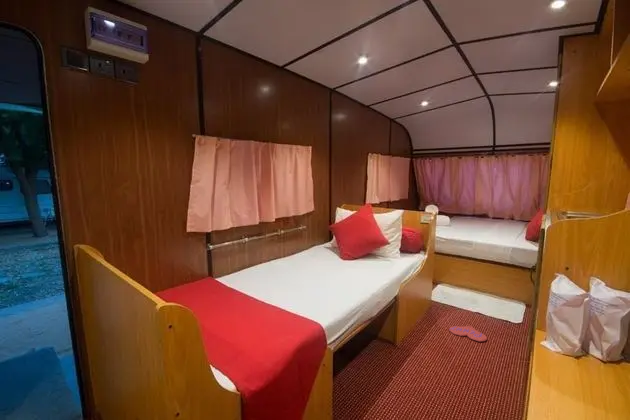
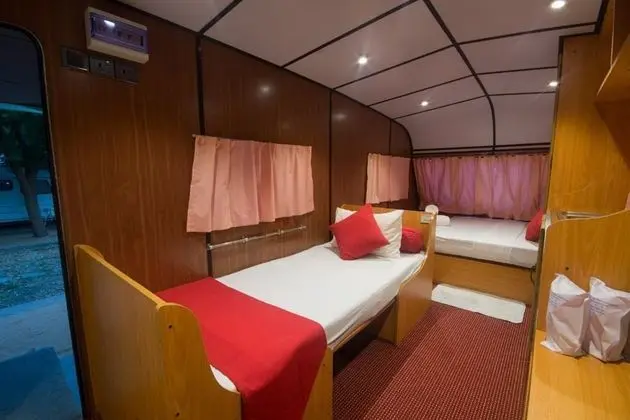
- slippers (468, 331)
